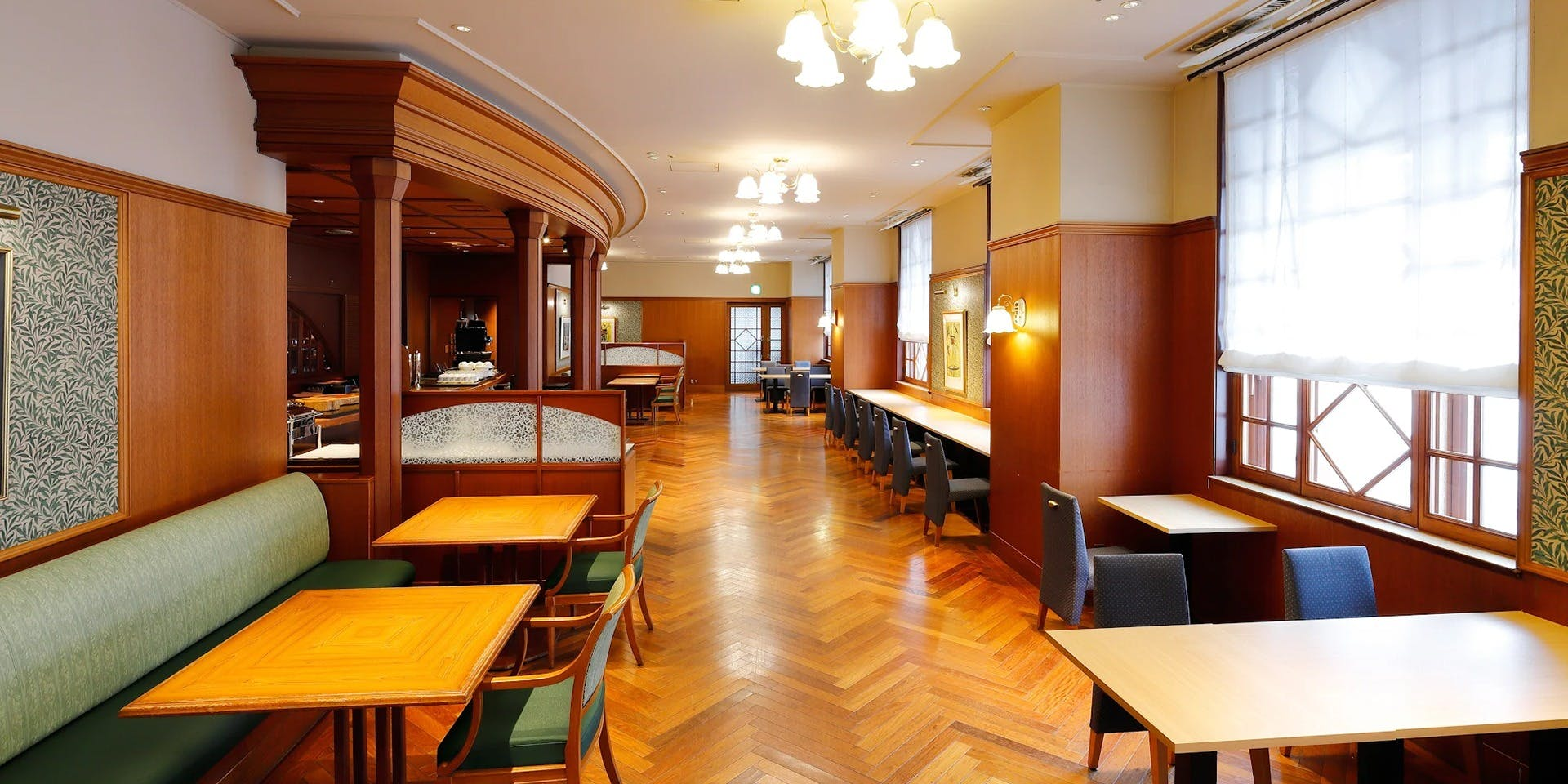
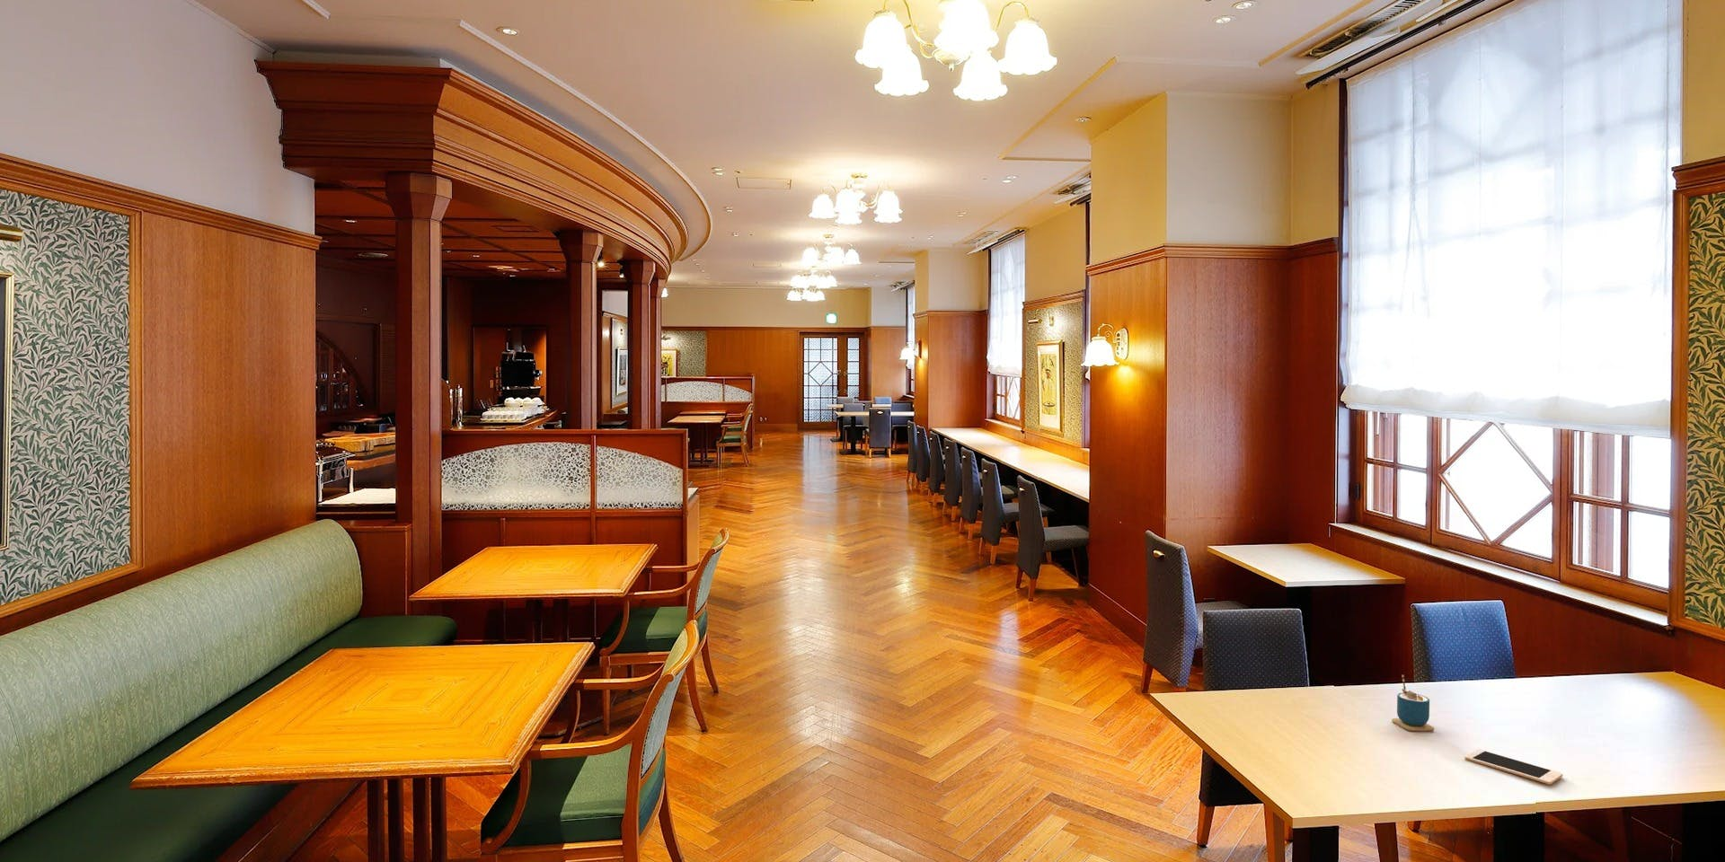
+ cell phone (1512, 766)
+ cup (1414, 701)
